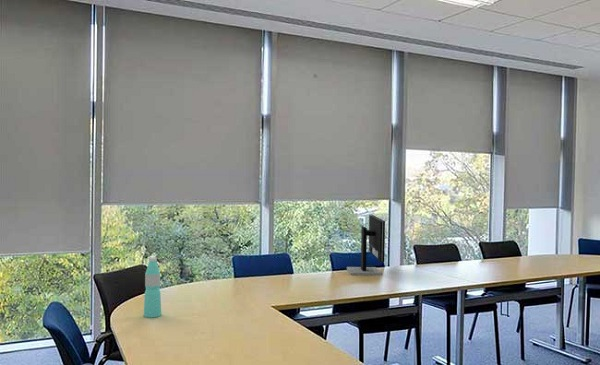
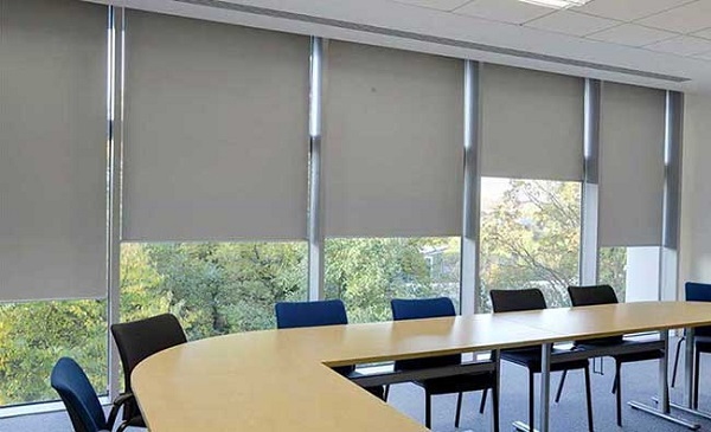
- computer monitor (363, 245)
- water bottle (152, 286)
